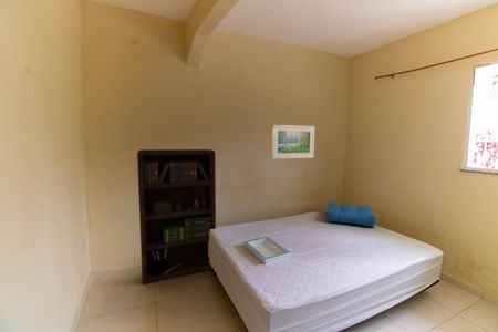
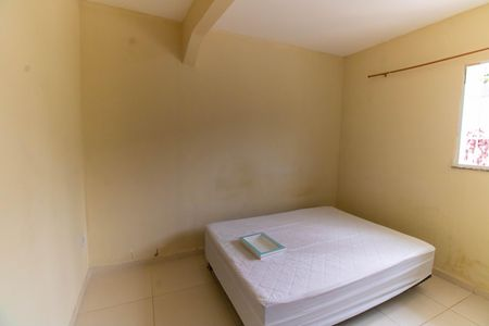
- bookcase (178, 211)
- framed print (293, 142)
- seat cushion (349, 214)
